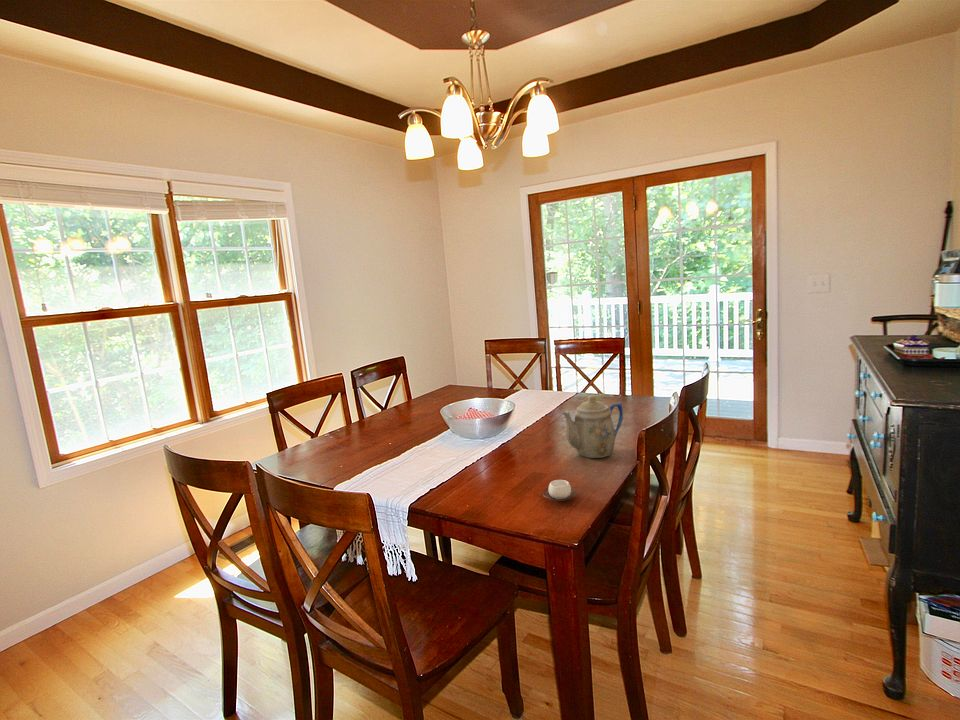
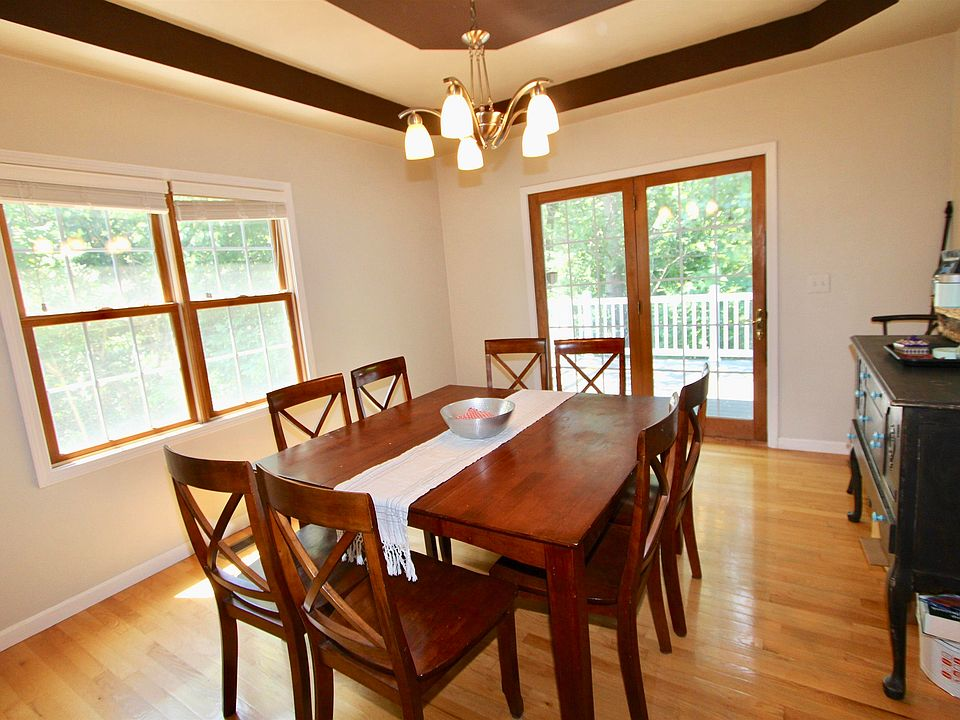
- teapot (593, 424)
- cup (559, 491)
